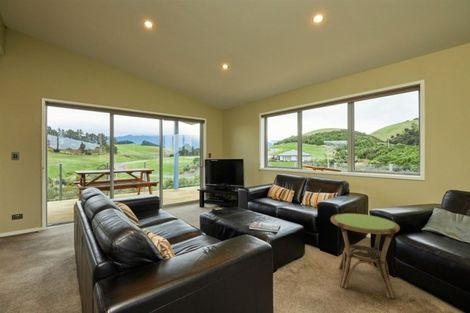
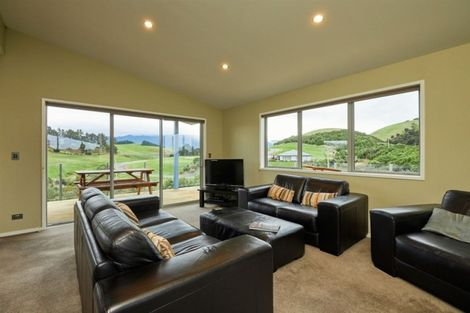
- side table (363, 250)
